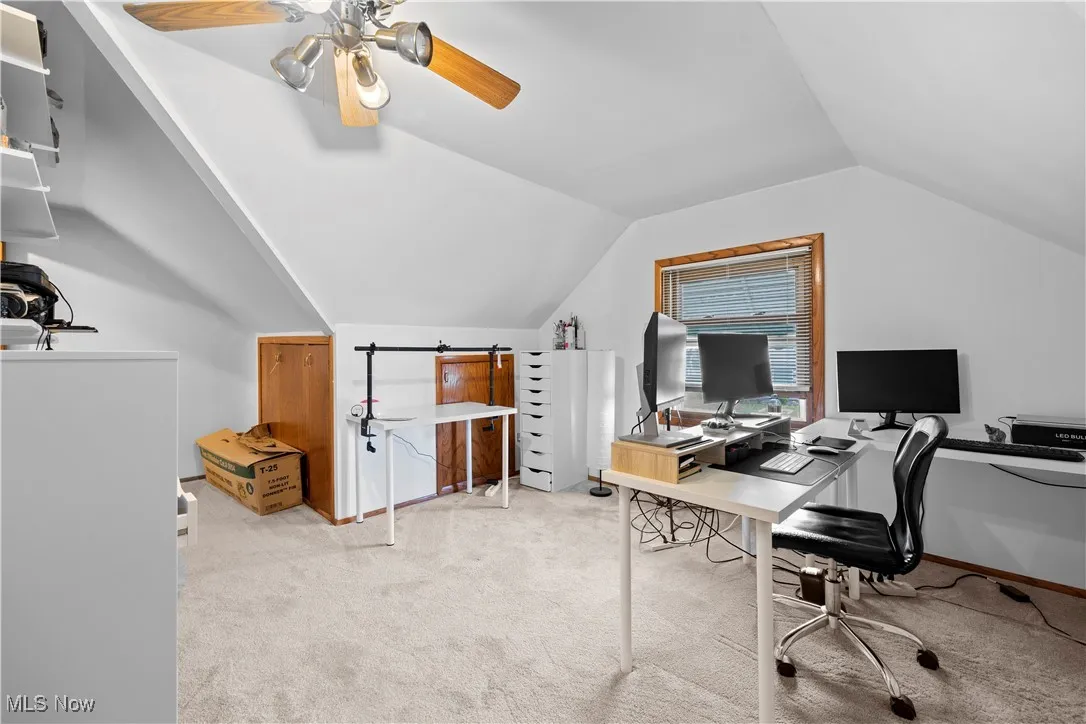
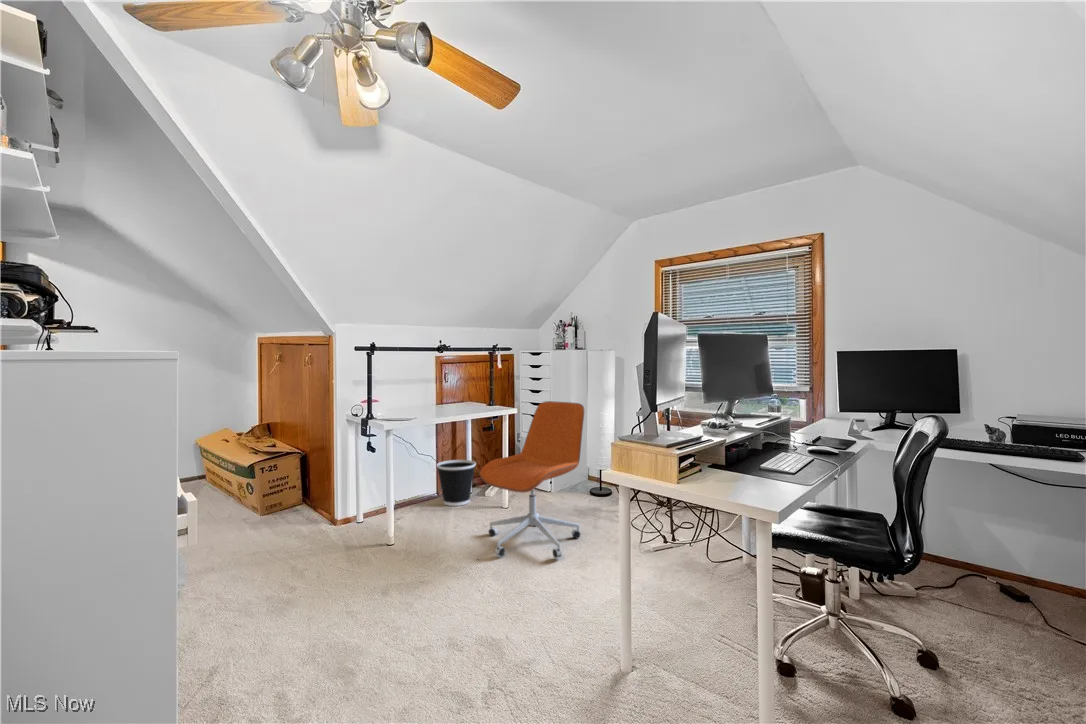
+ wastebasket (456, 482)
+ office chair (533, 473)
